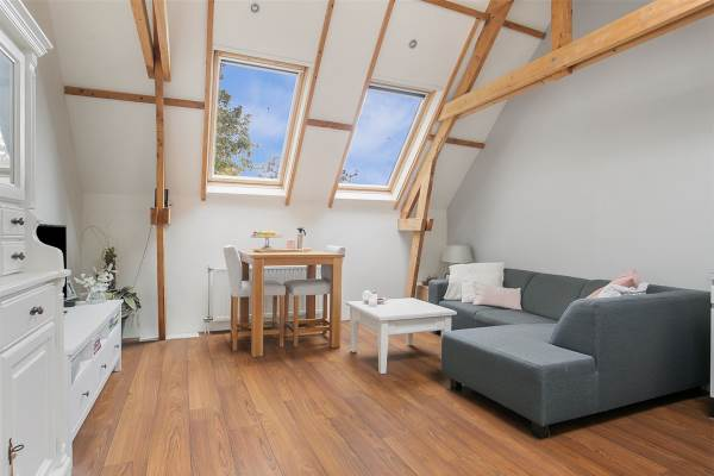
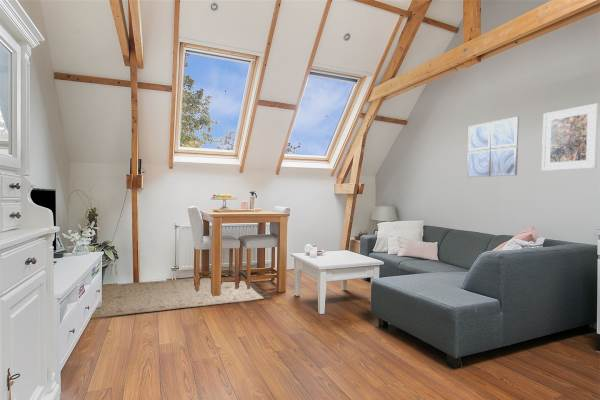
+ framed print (568, 139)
+ wall art (490, 148)
+ rug (176, 292)
